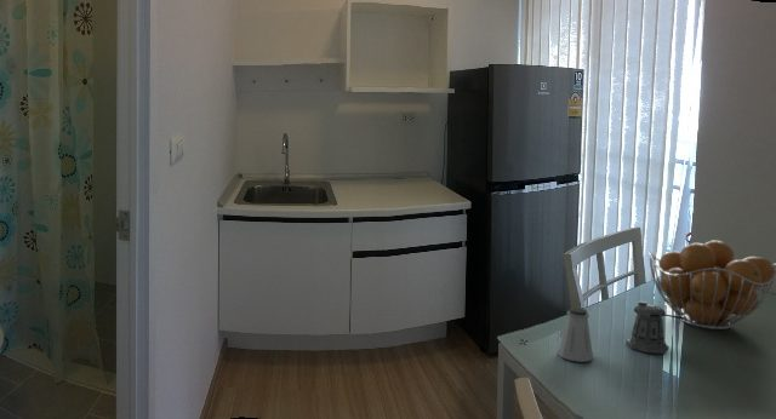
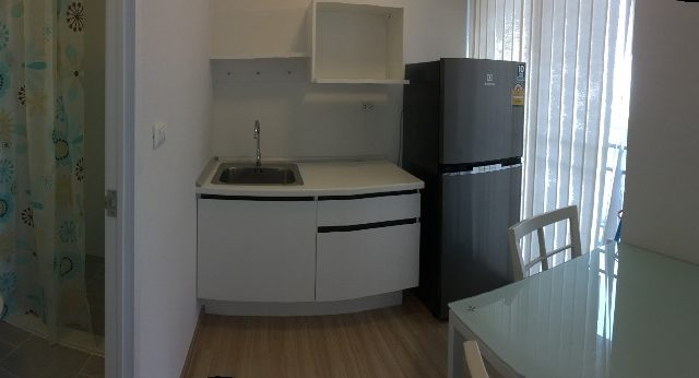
- pepper shaker (651, 326)
- fruit basket (708, 282)
- saltshaker (576, 332)
